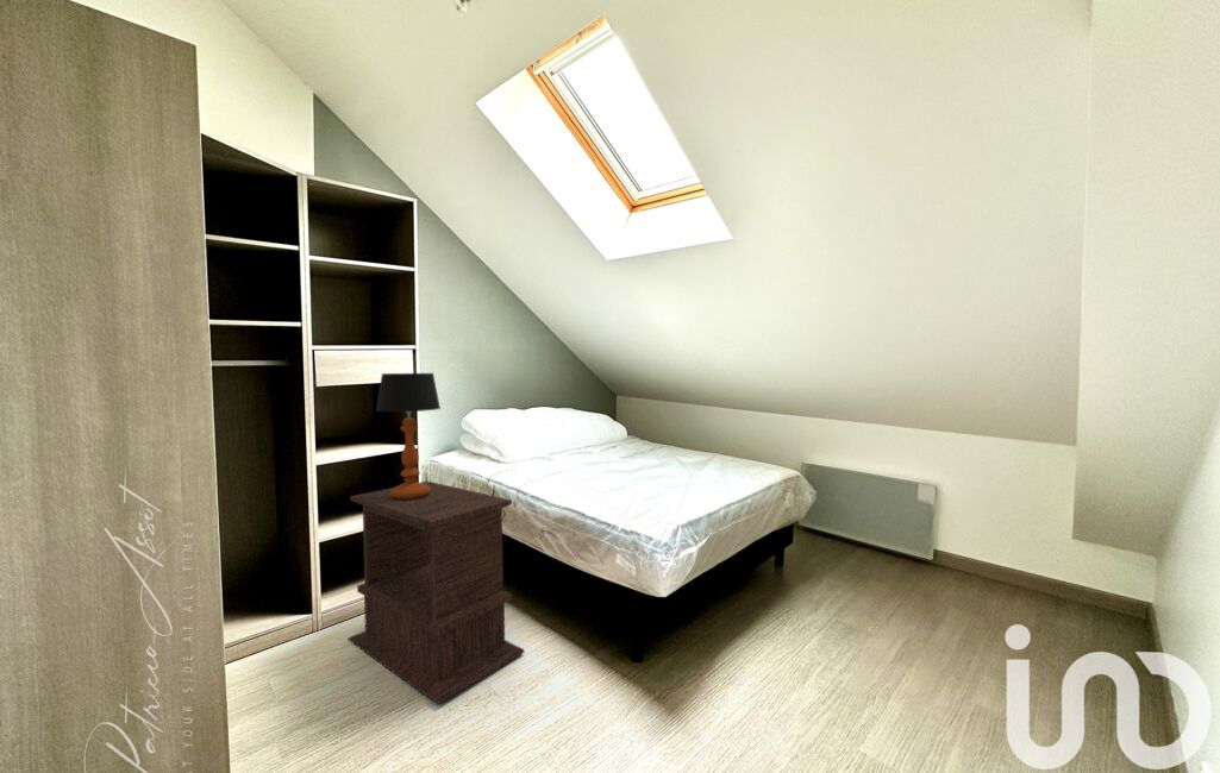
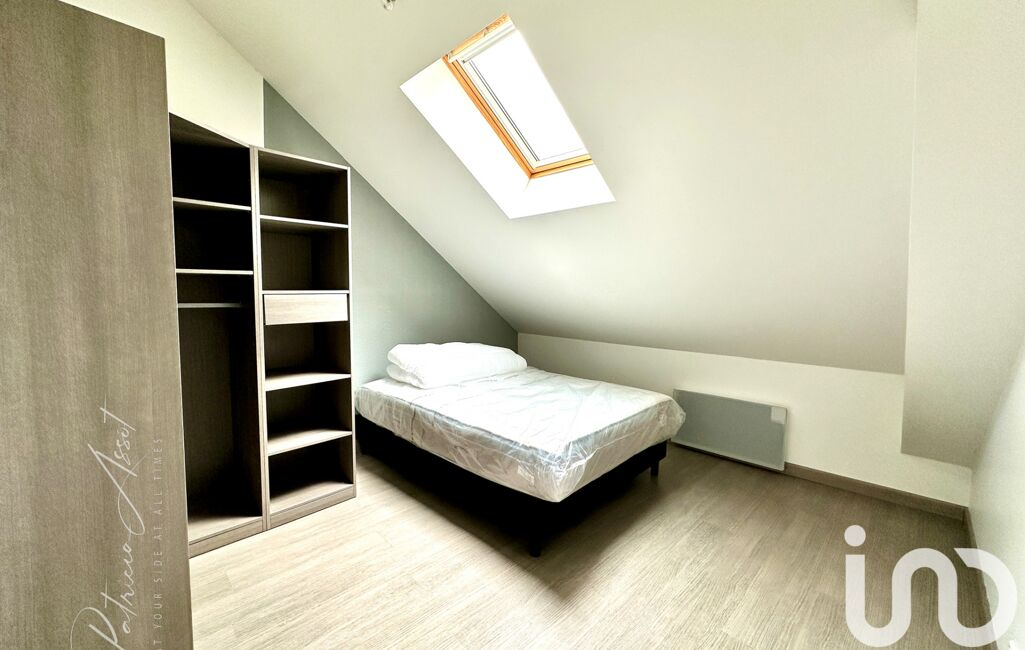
- side table (432, 572)
- table lamp (409, 434)
